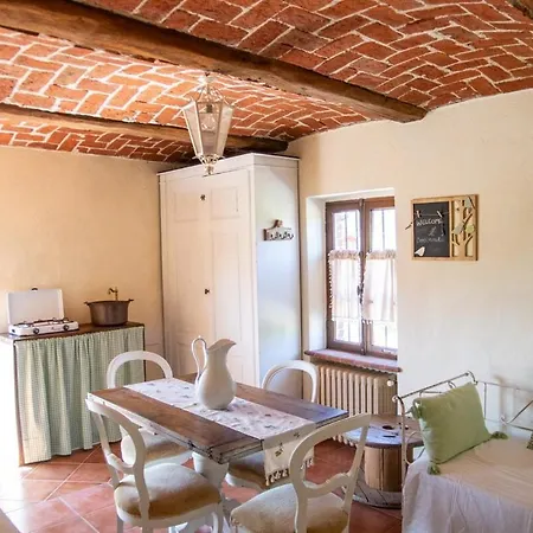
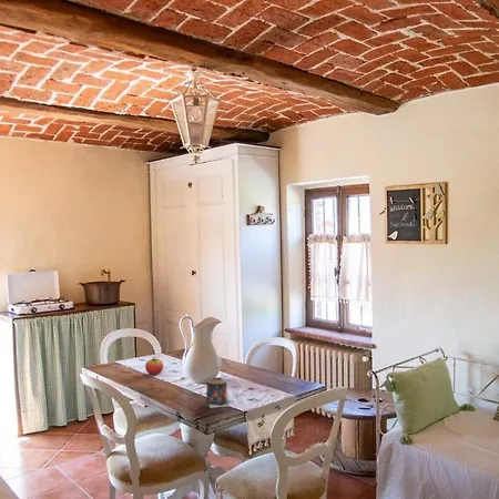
+ fruit (154, 365)
+ candle (218, 391)
